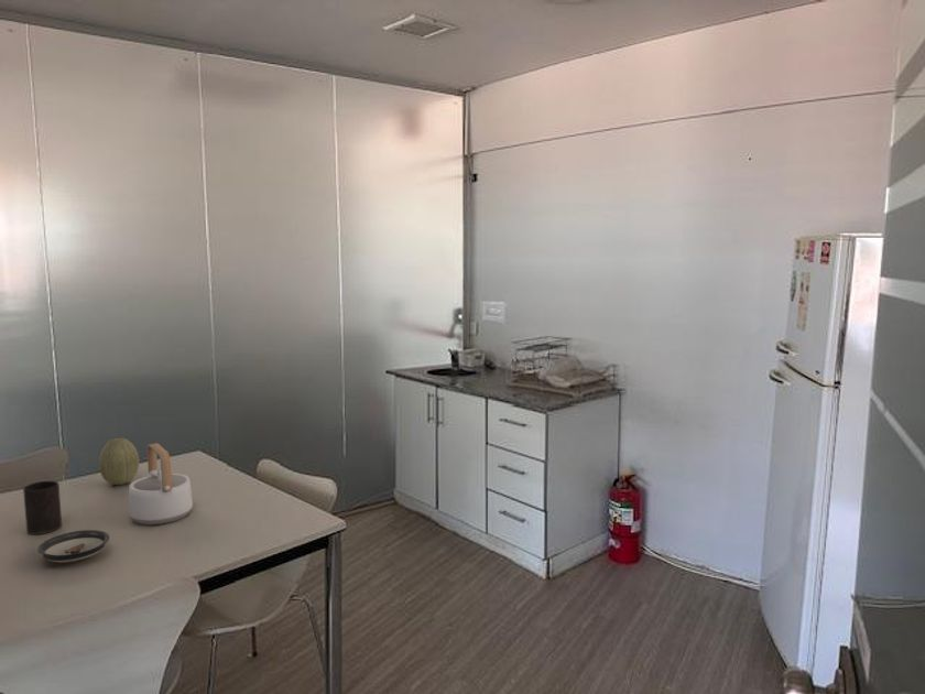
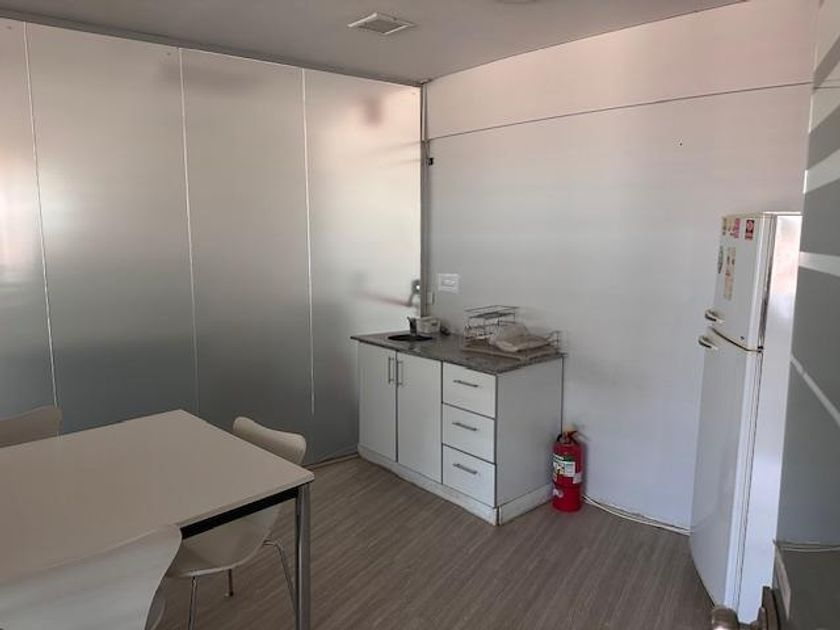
- cup (42, 507)
- teapot (157, 479)
- fruit (119, 460)
- saucer (75, 549)
